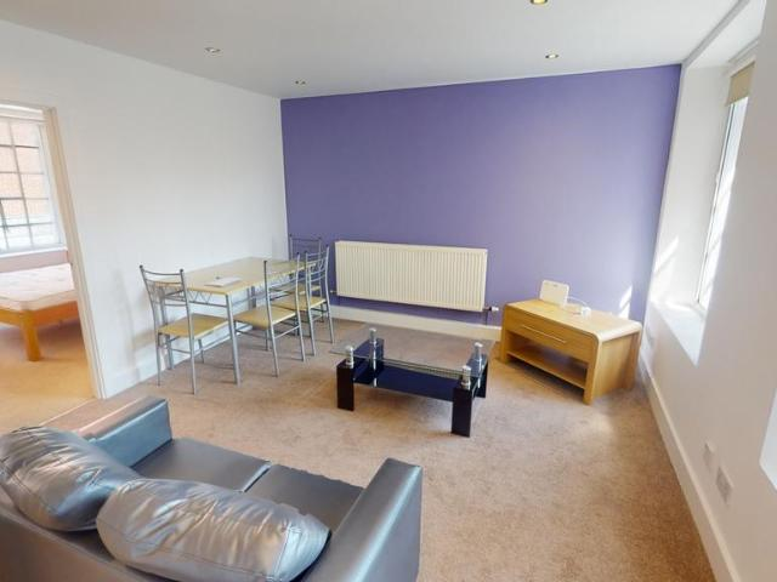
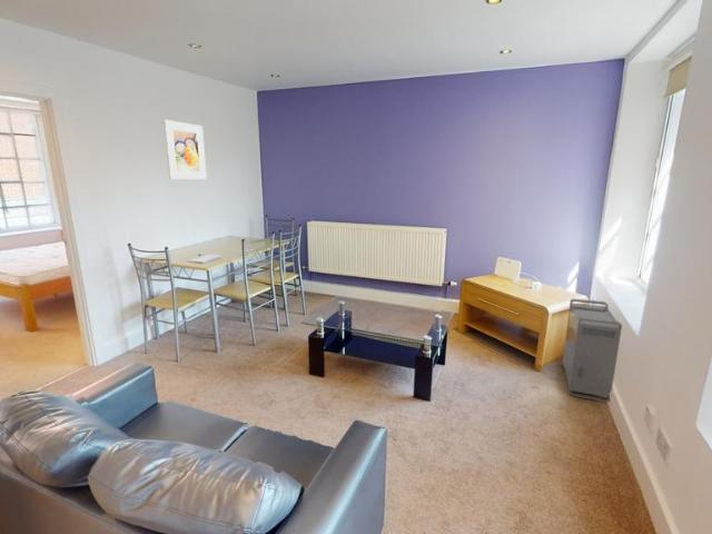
+ storage bin (589, 346)
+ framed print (186, 151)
